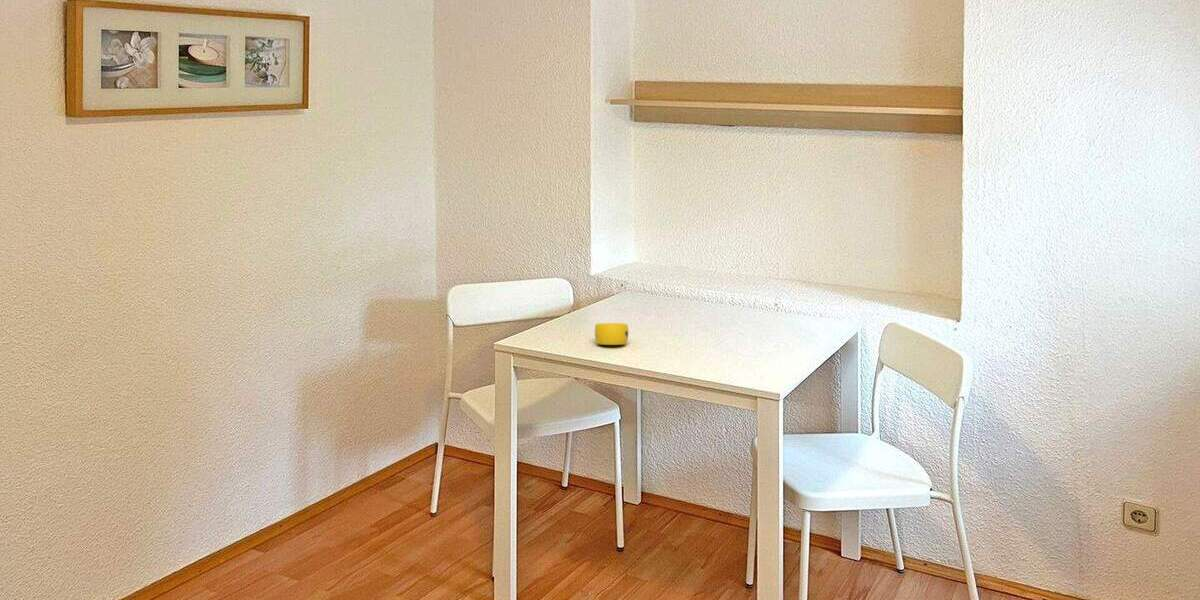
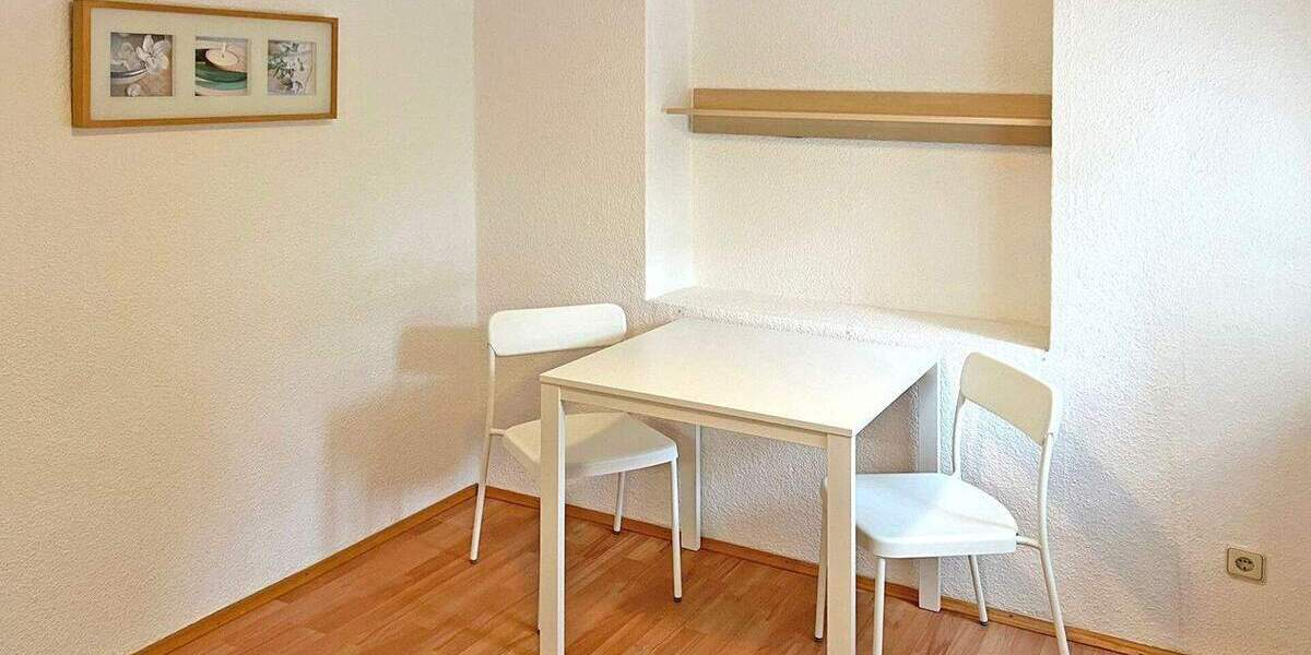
- cup (611, 333)
